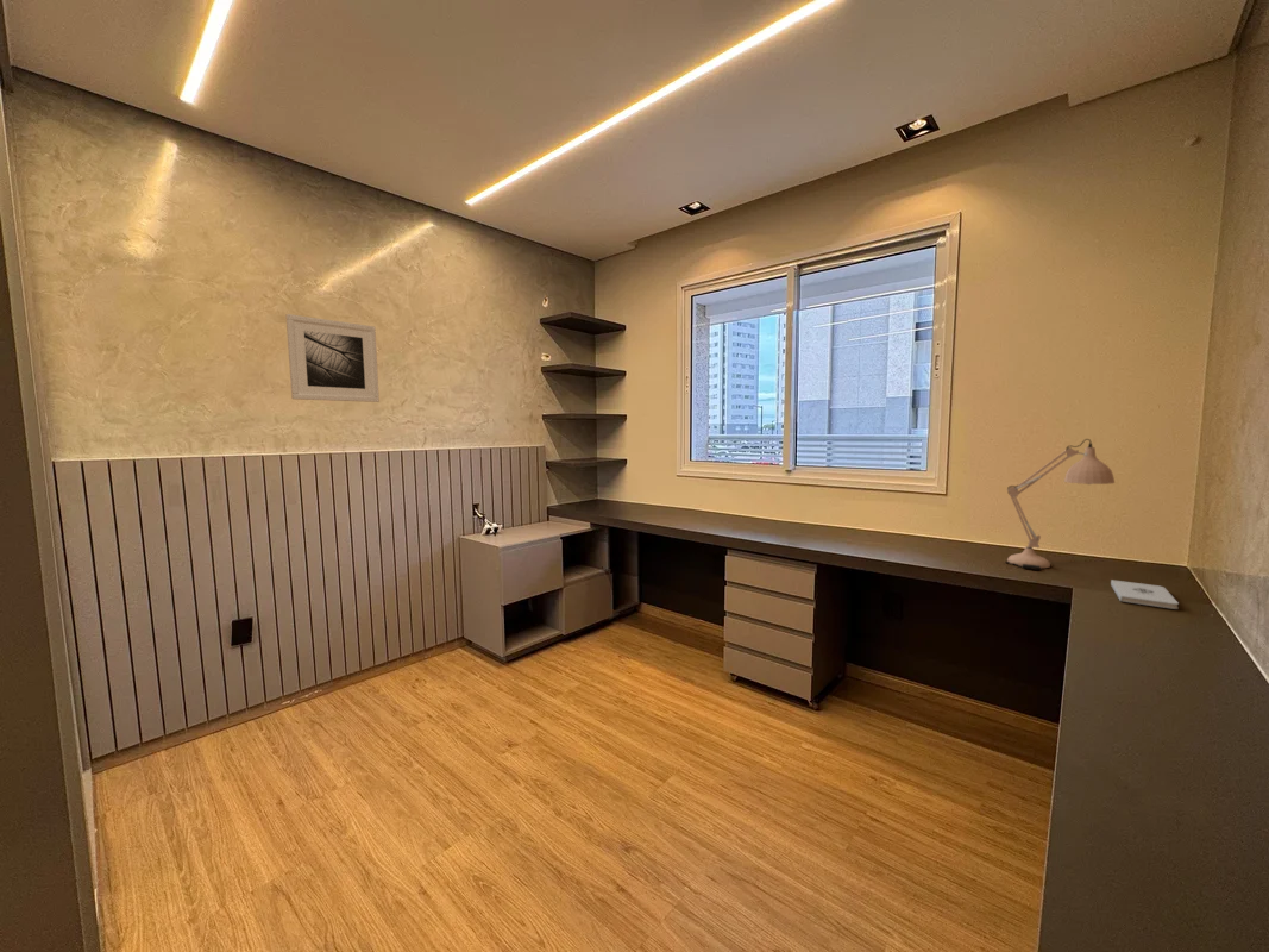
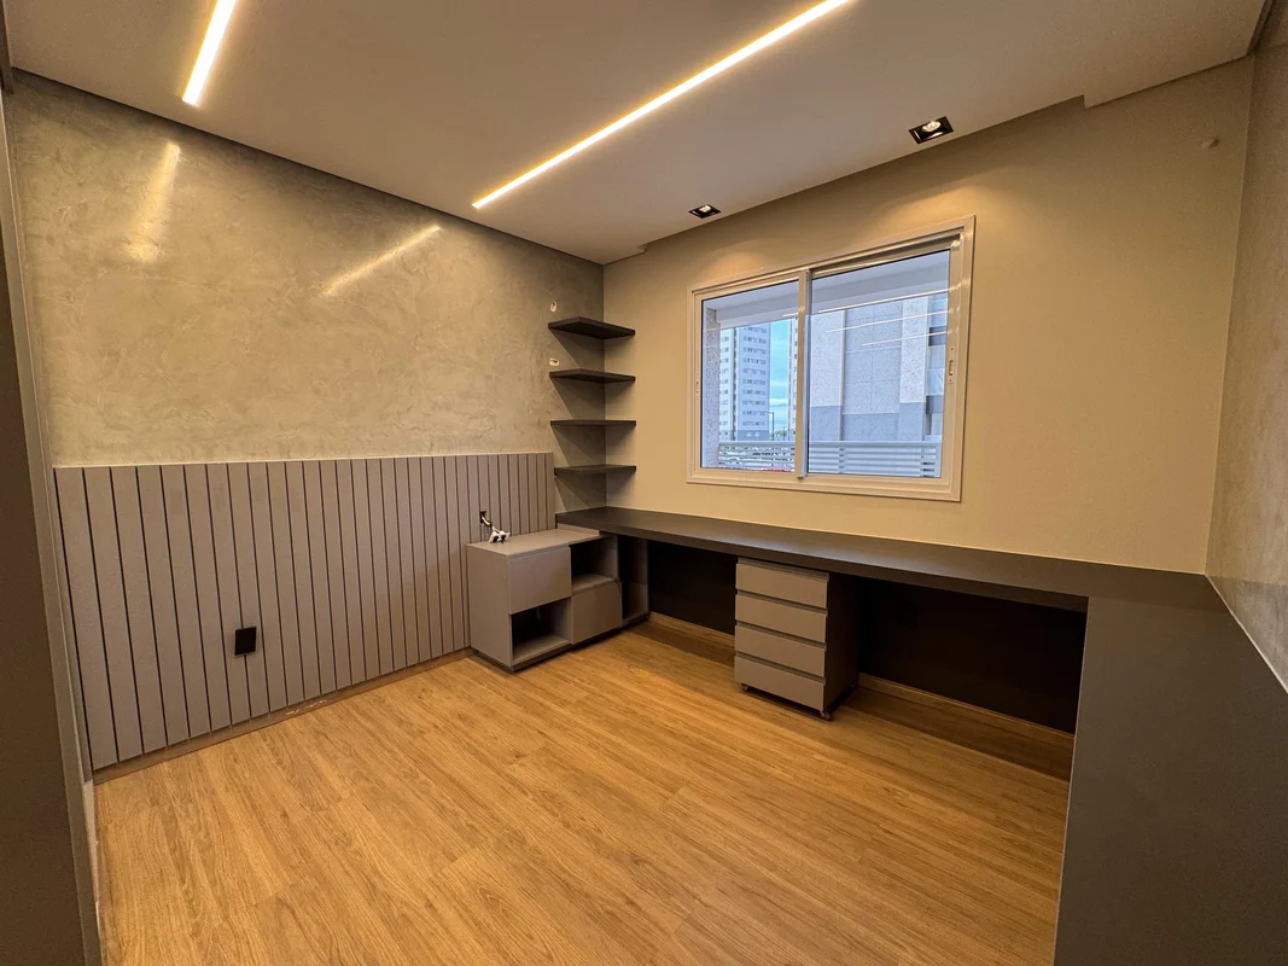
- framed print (335, 361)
- notepad (1142, 593)
- desk lamp (1064, 481)
